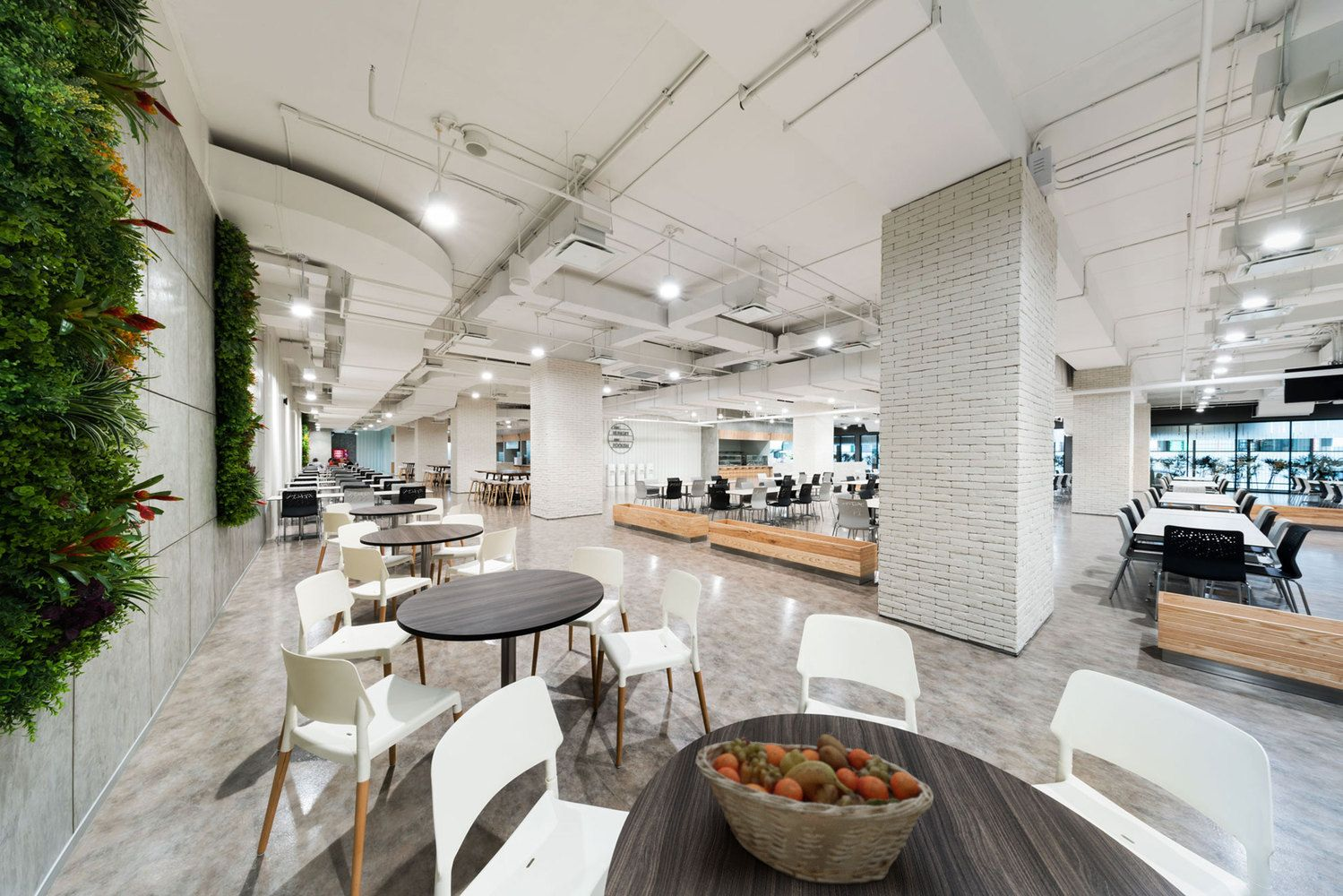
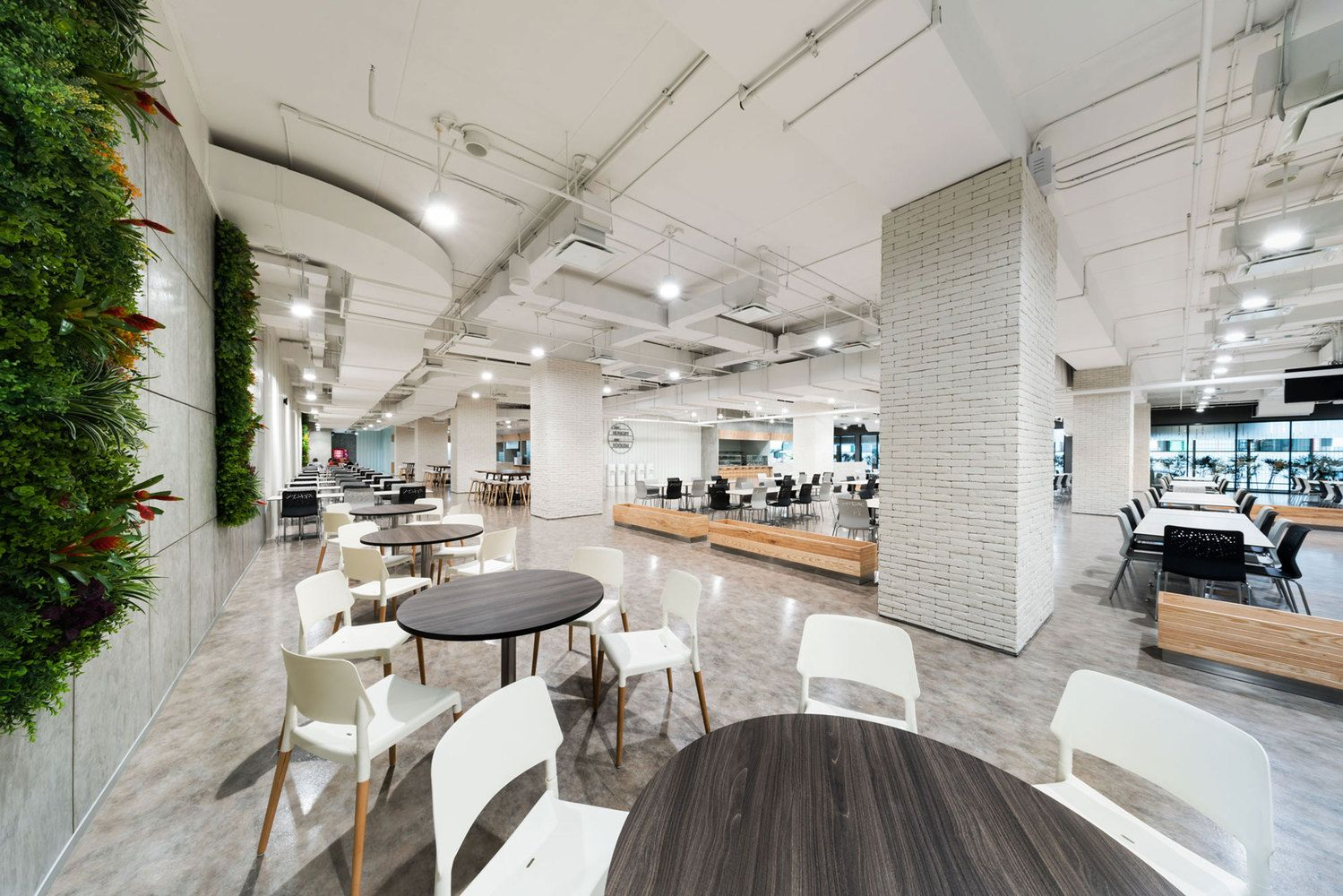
- fruit basket (806, 788)
